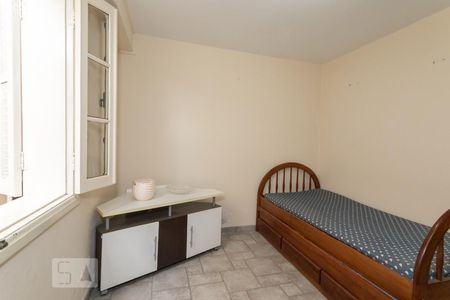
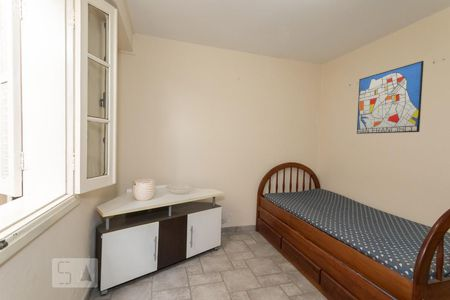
+ wall art (385, 102)
